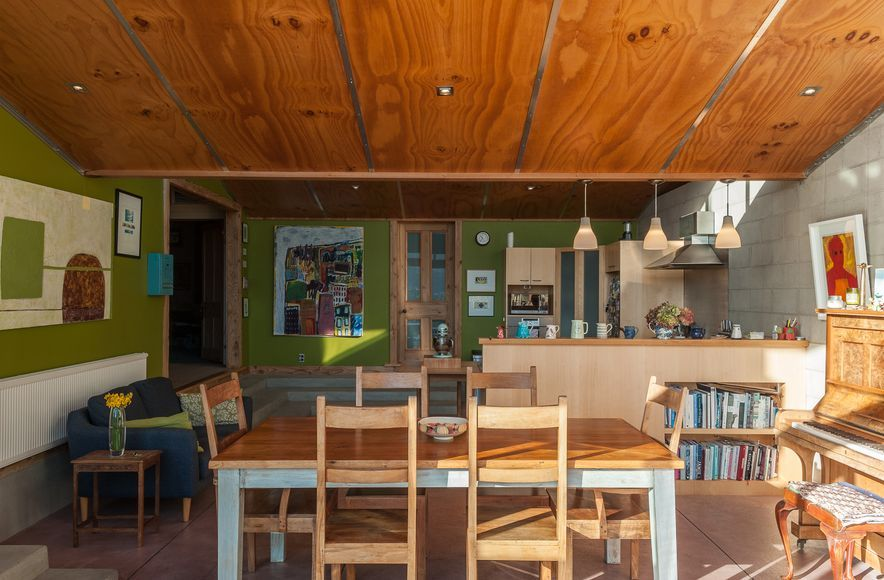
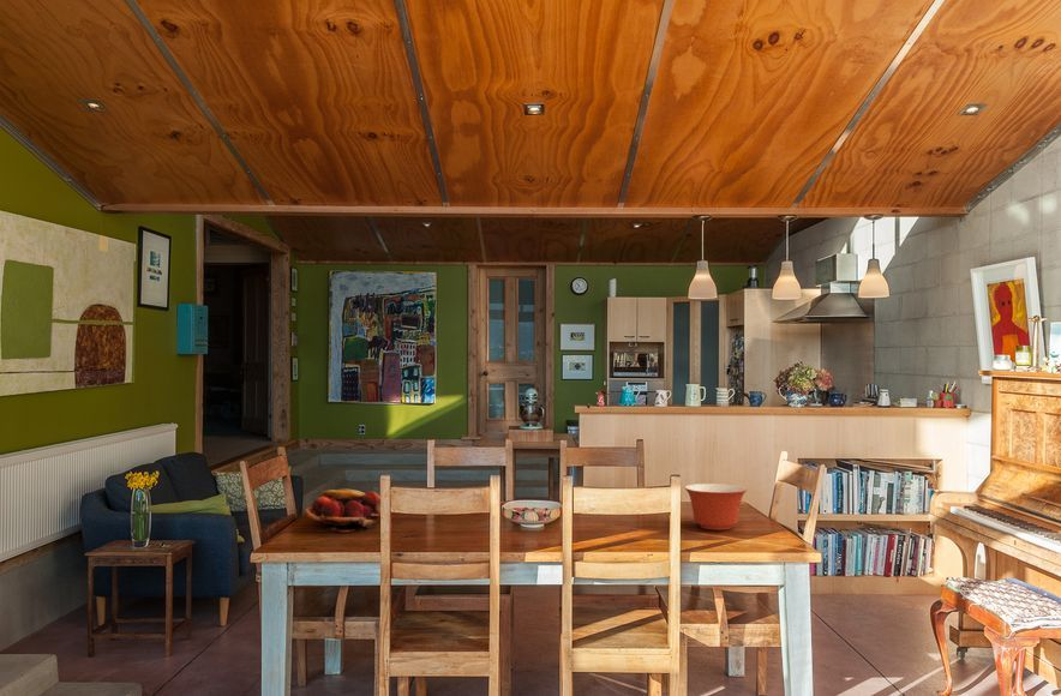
+ fruit basket (346, 508)
+ mixing bowl (715, 506)
